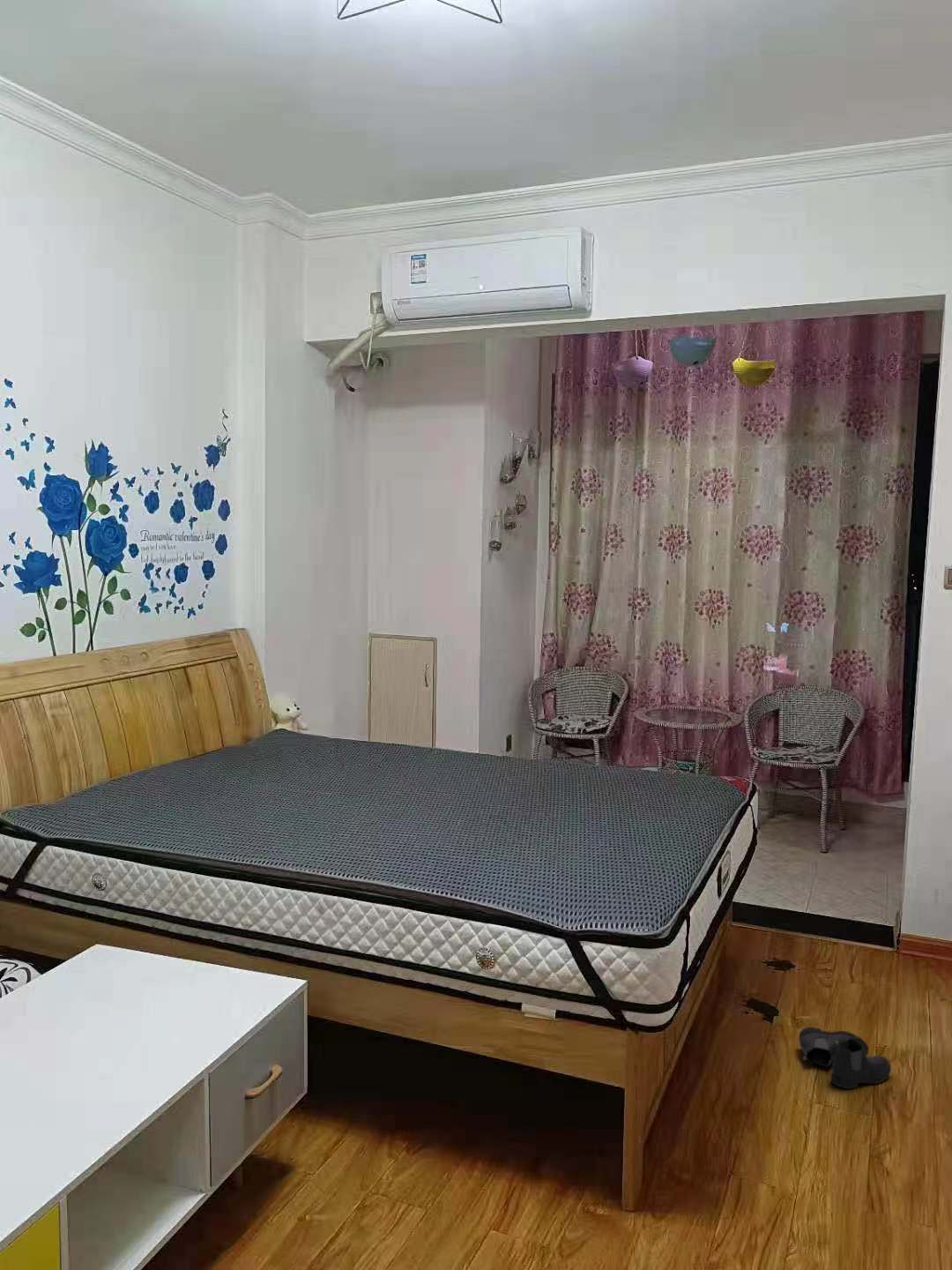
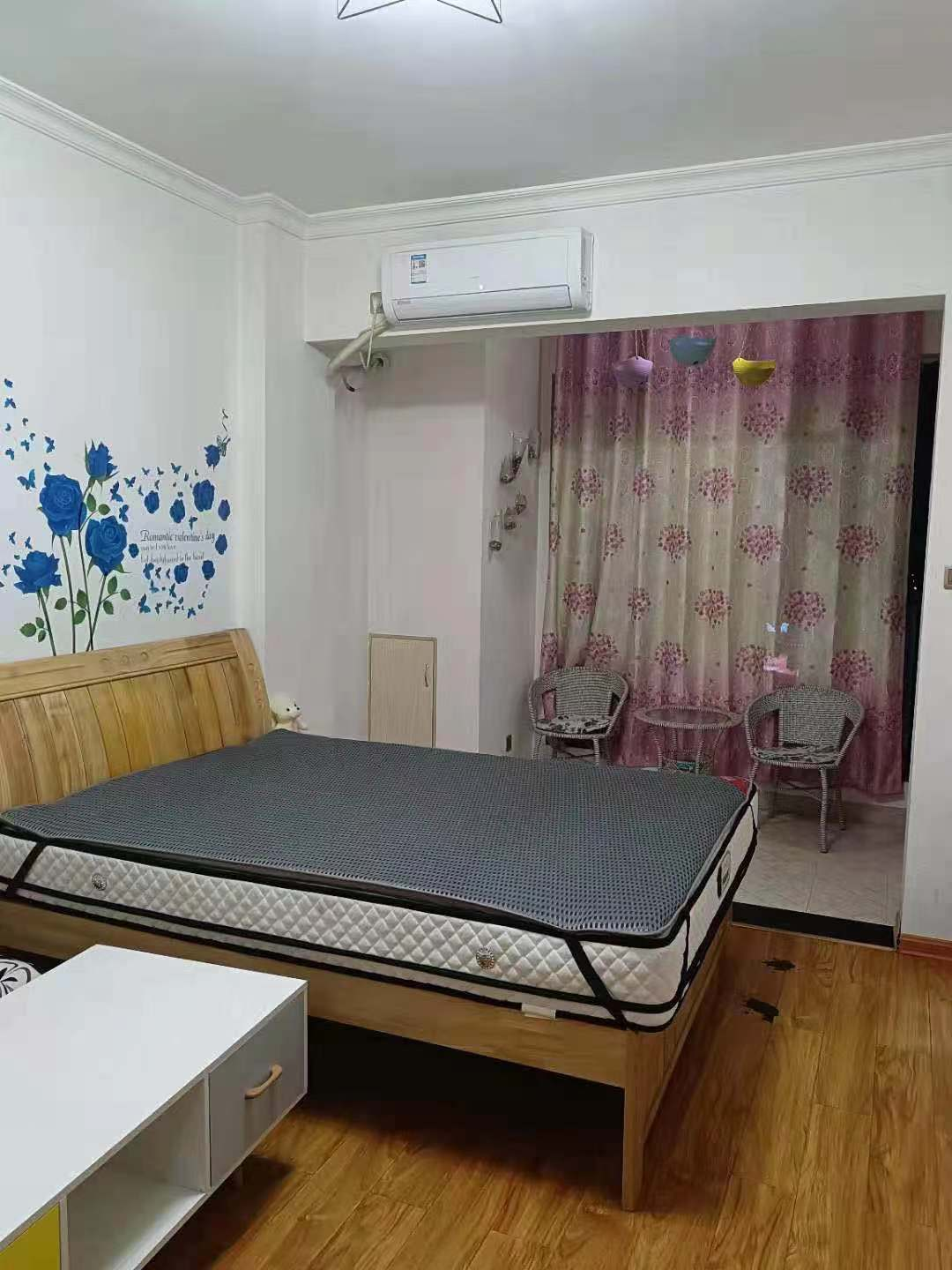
- boots (838, 1043)
